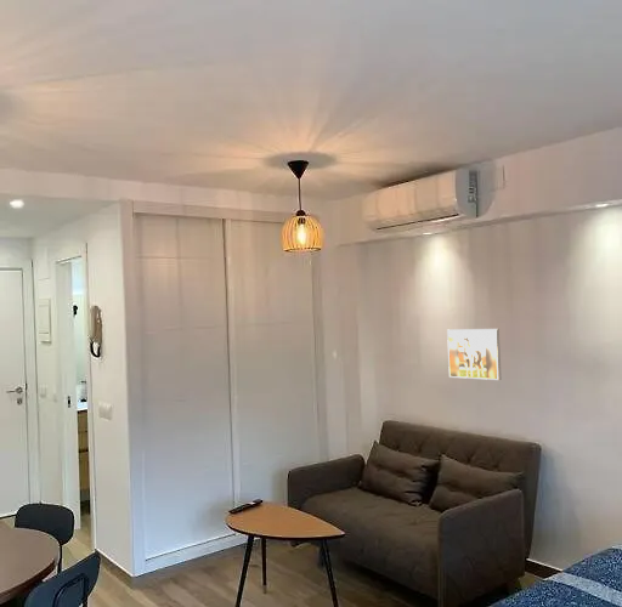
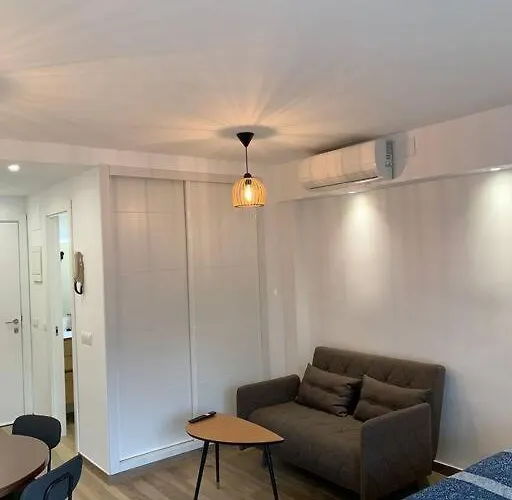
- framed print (473, 353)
